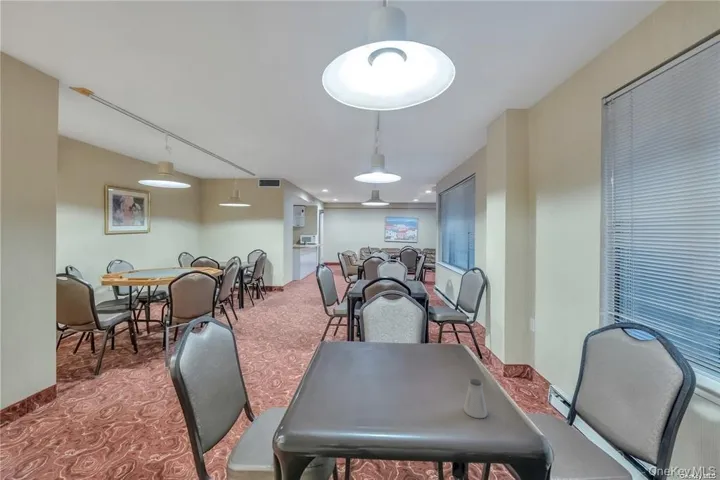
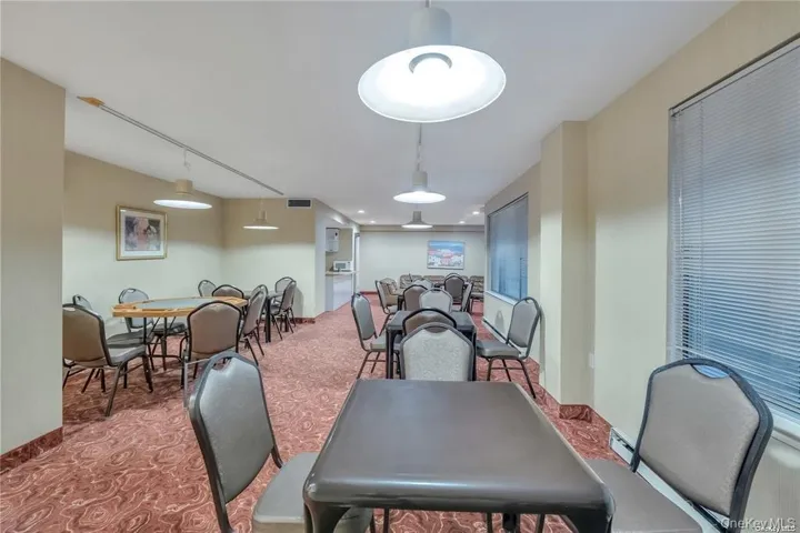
- saltshaker (475, 396)
